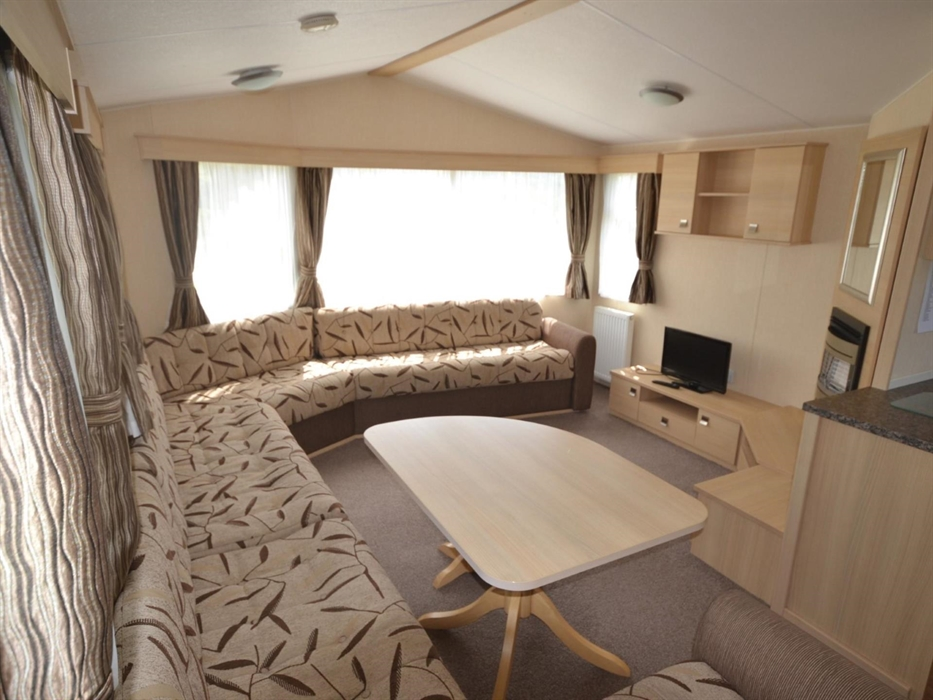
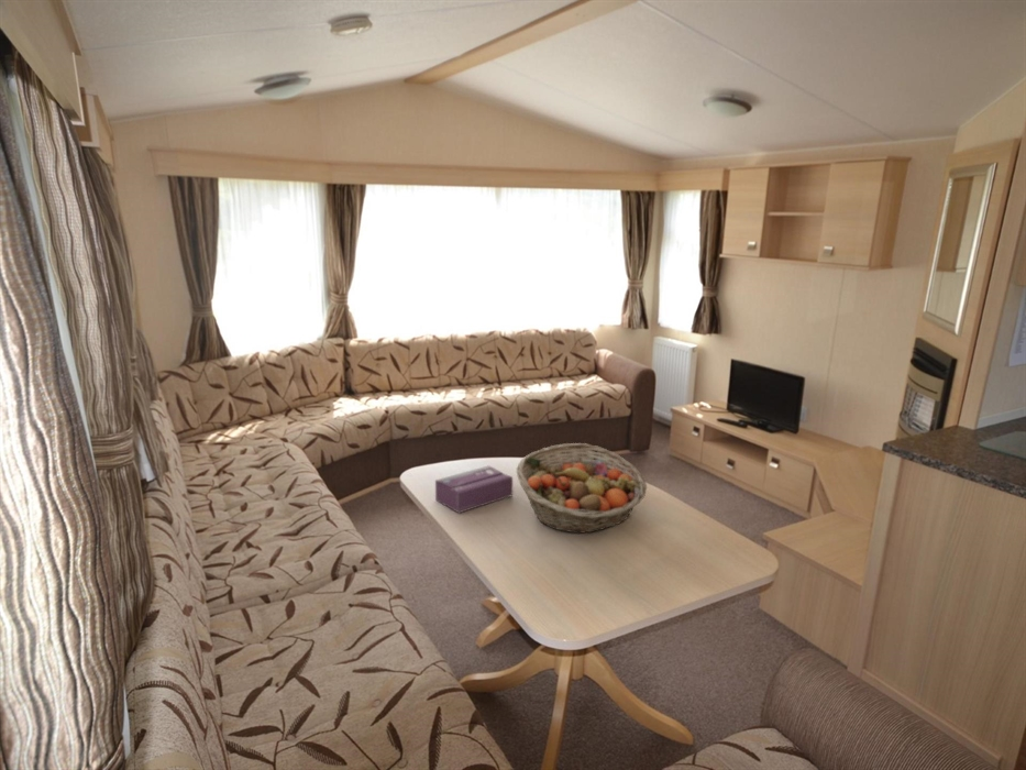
+ tissue box (474, 487)
+ fruit basket (581, 486)
